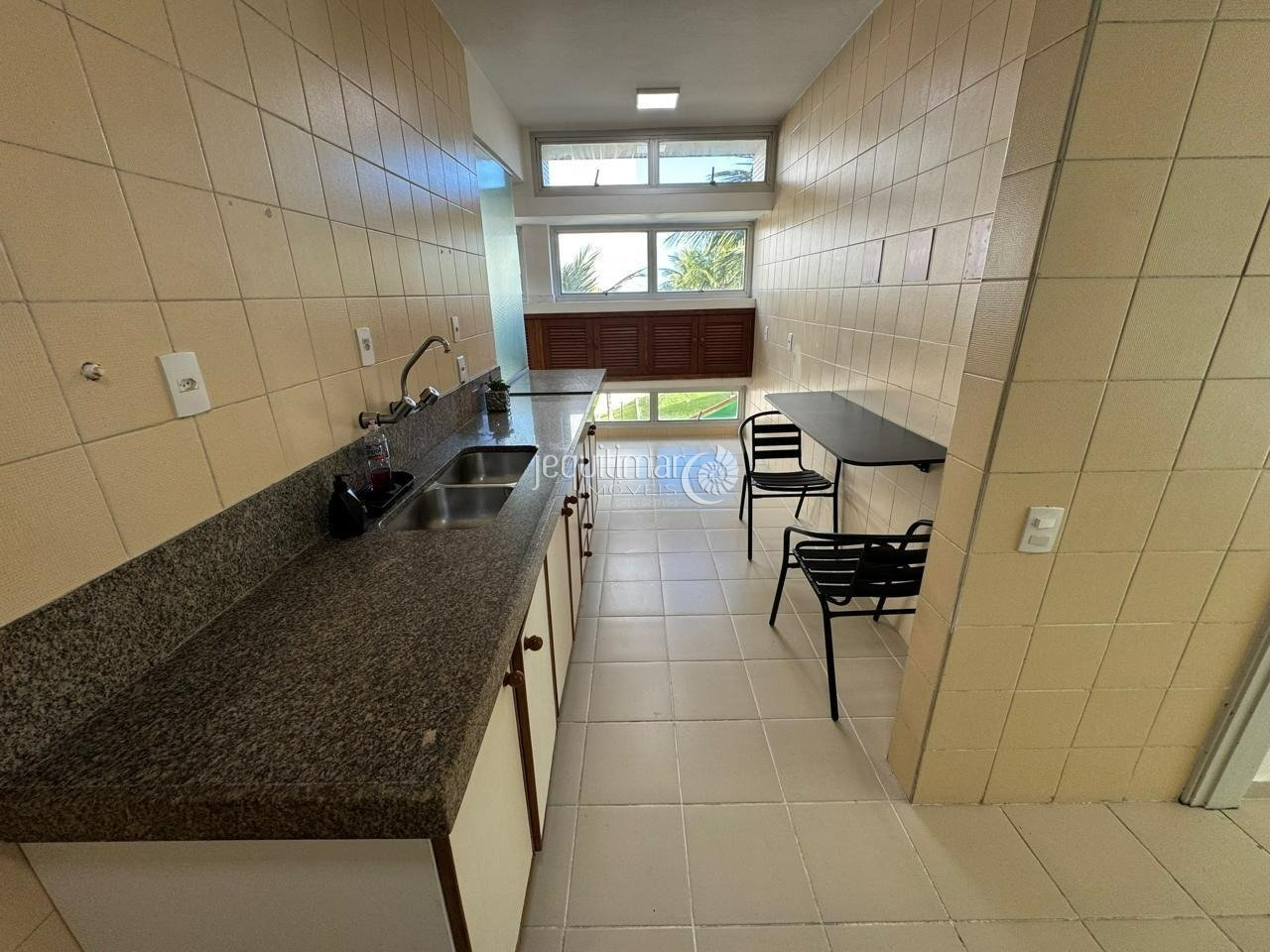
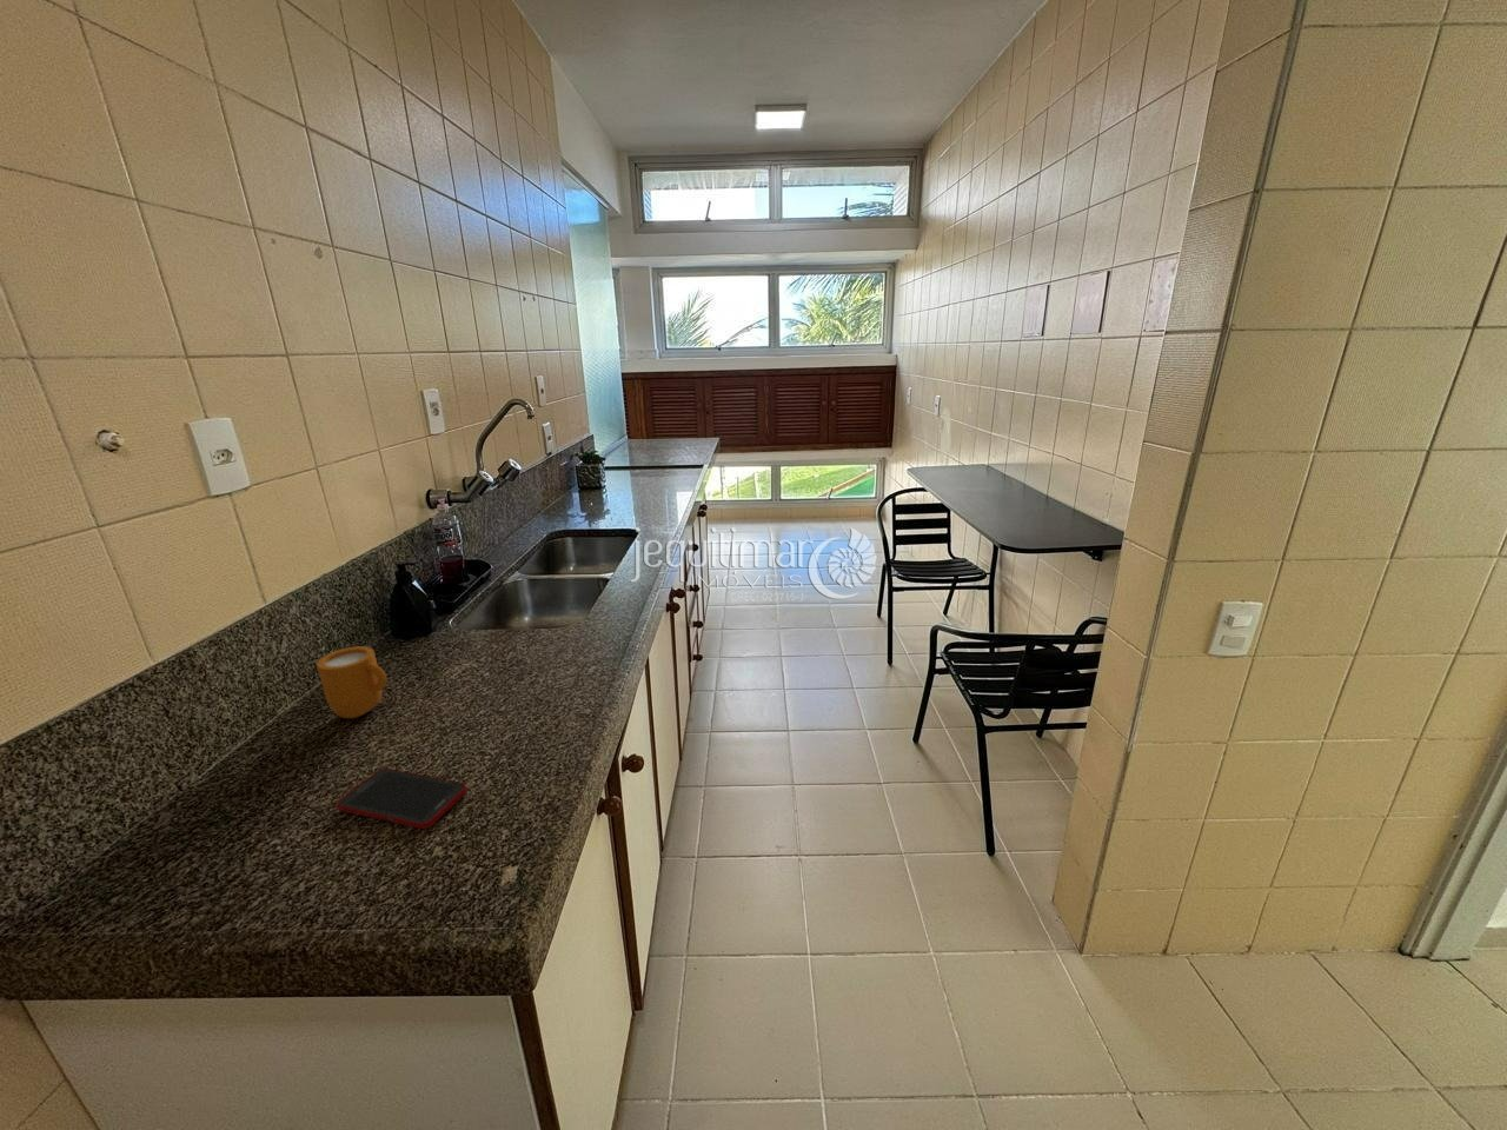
+ cell phone (402, 796)
+ mug (360, 684)
